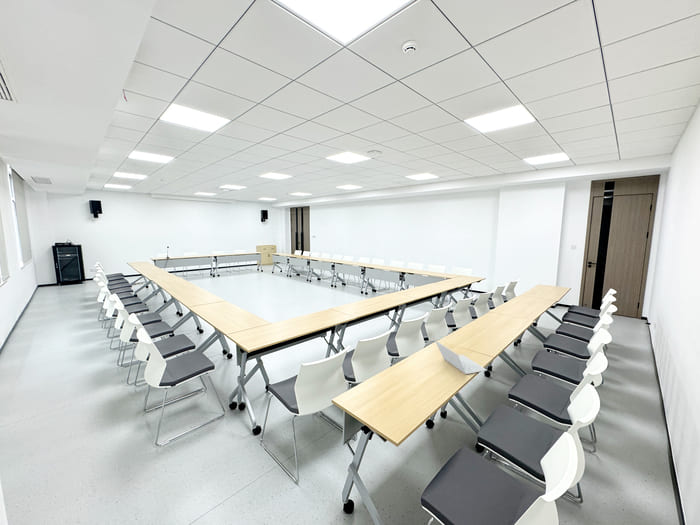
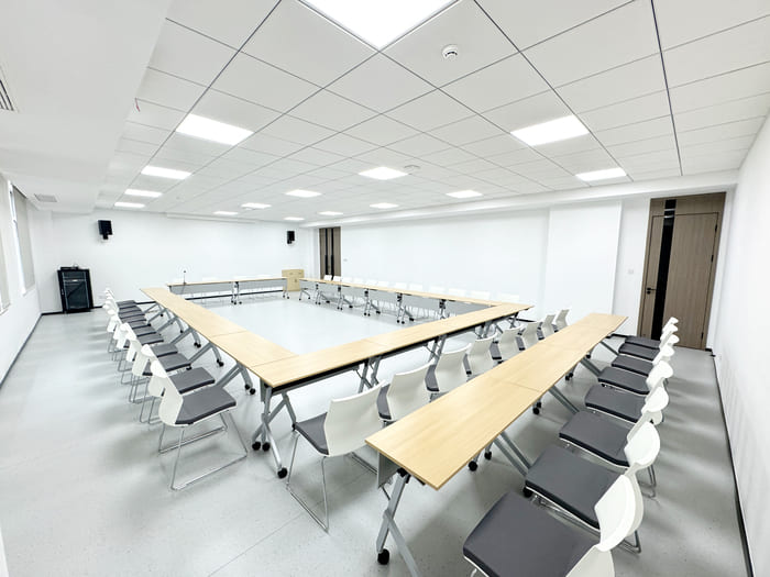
- laptop (460, 355)
